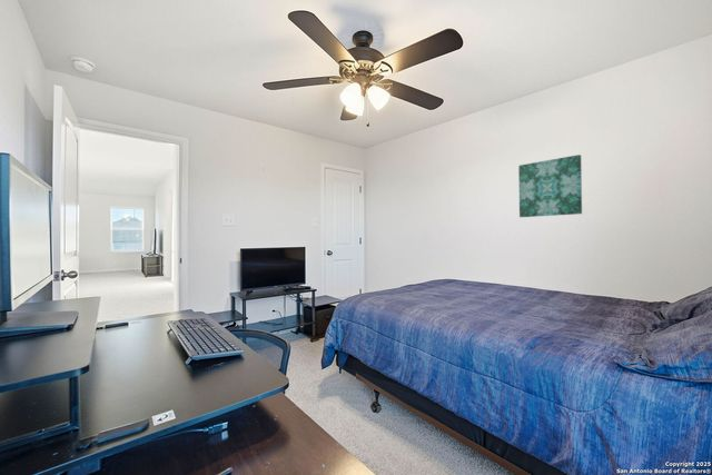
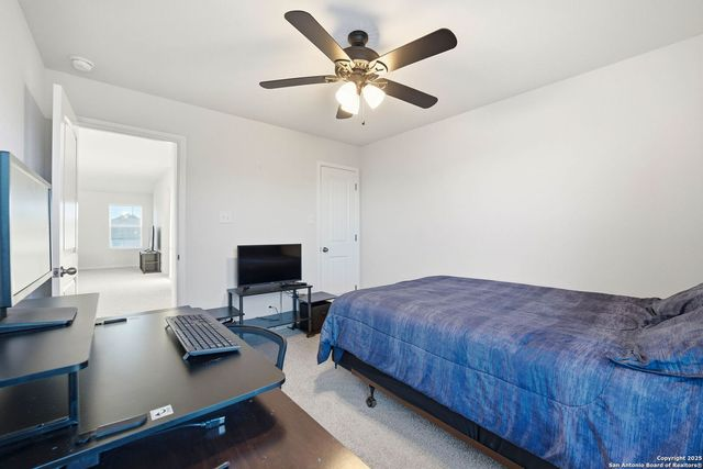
- wall art (548, 188)
